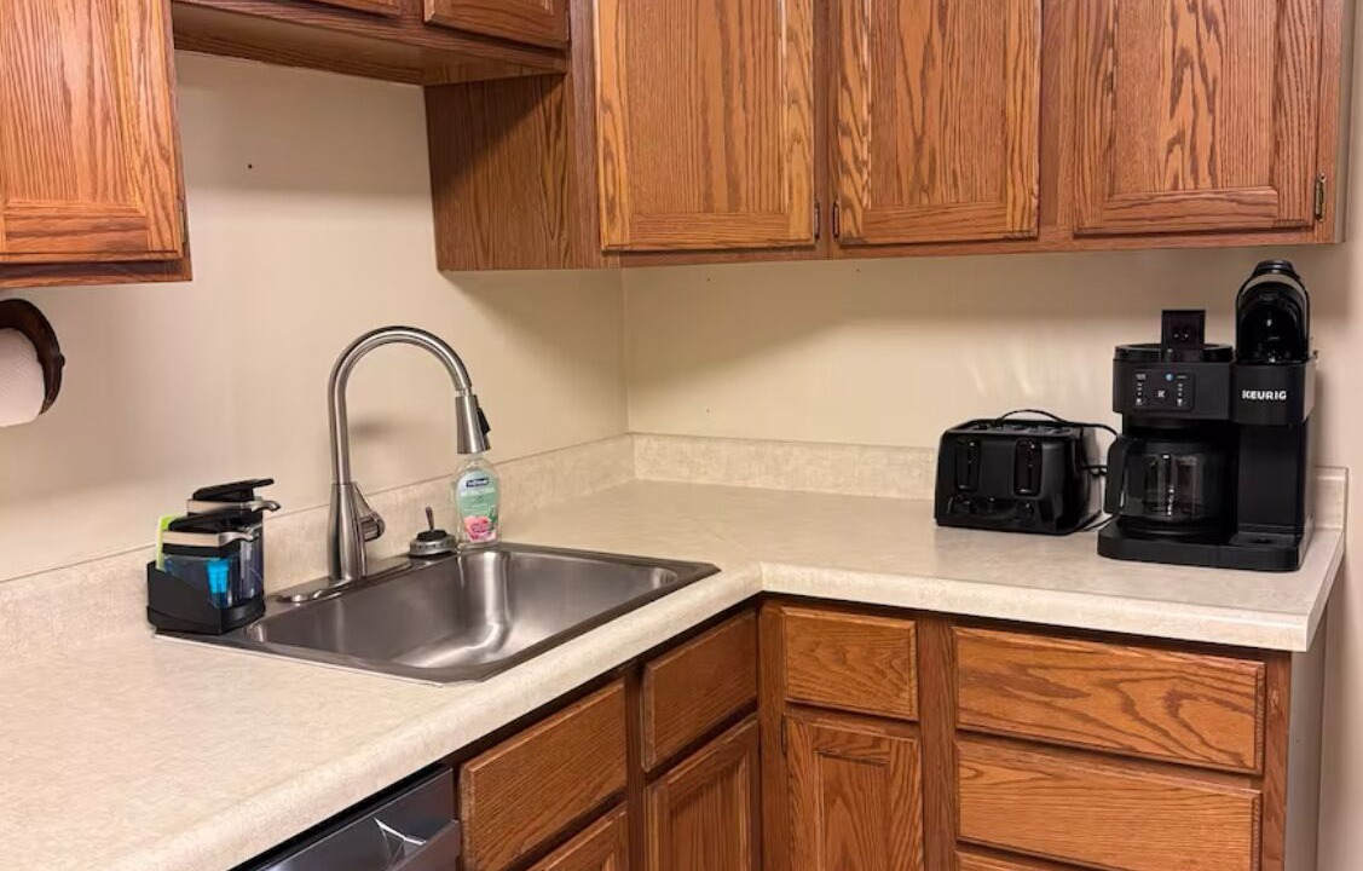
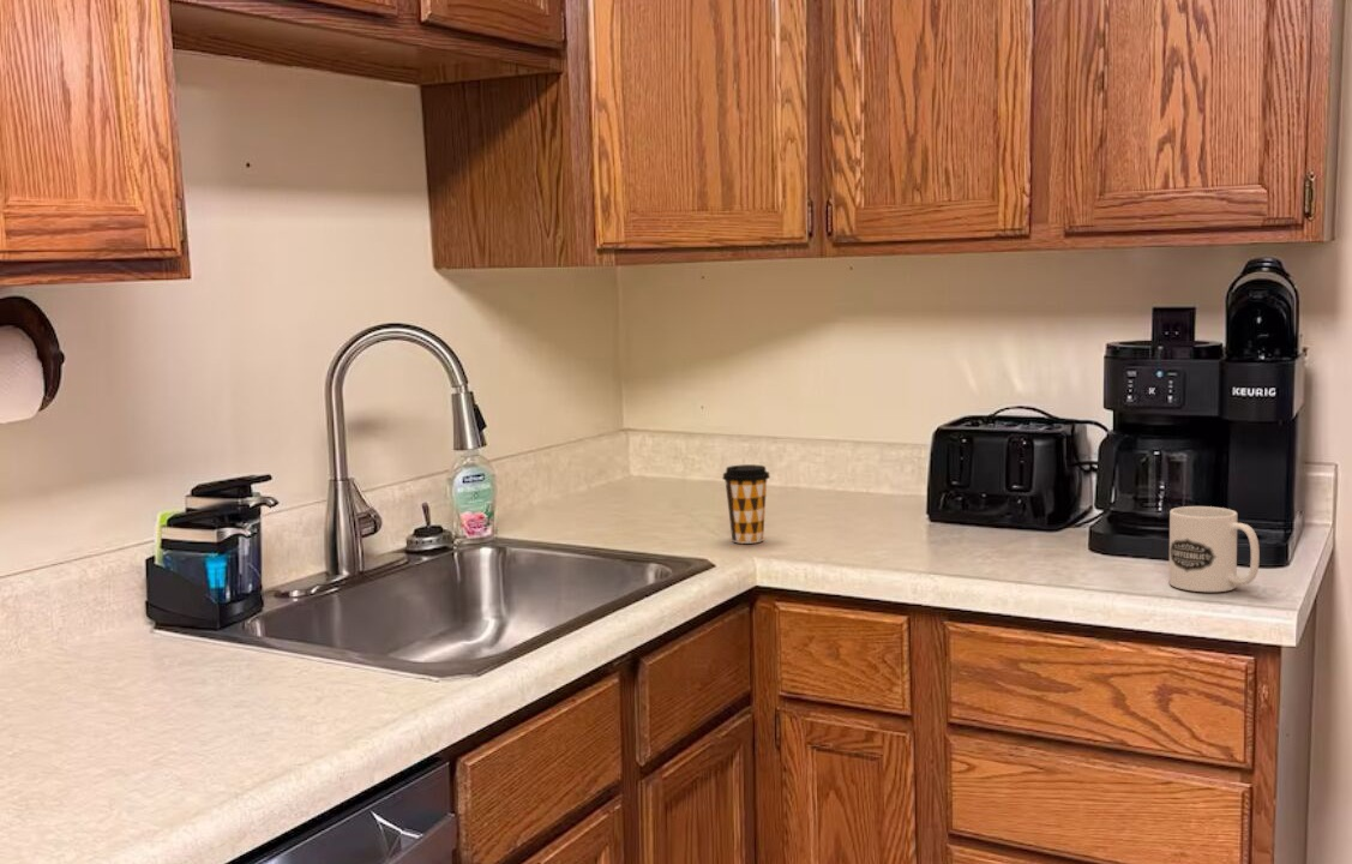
+ mug (1214, 550)
+ coffee cup (746, 503)
